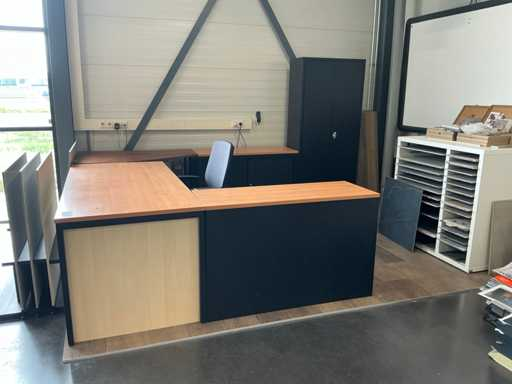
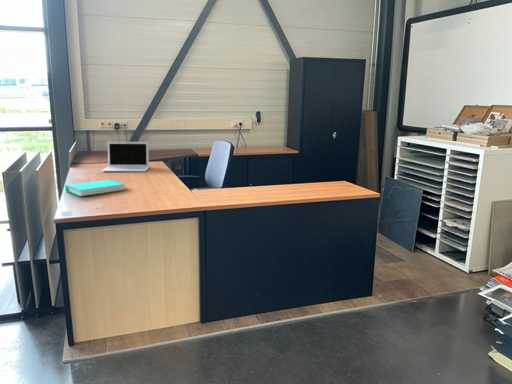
+ laptop (125, 156)
+ binder (96, 187)
